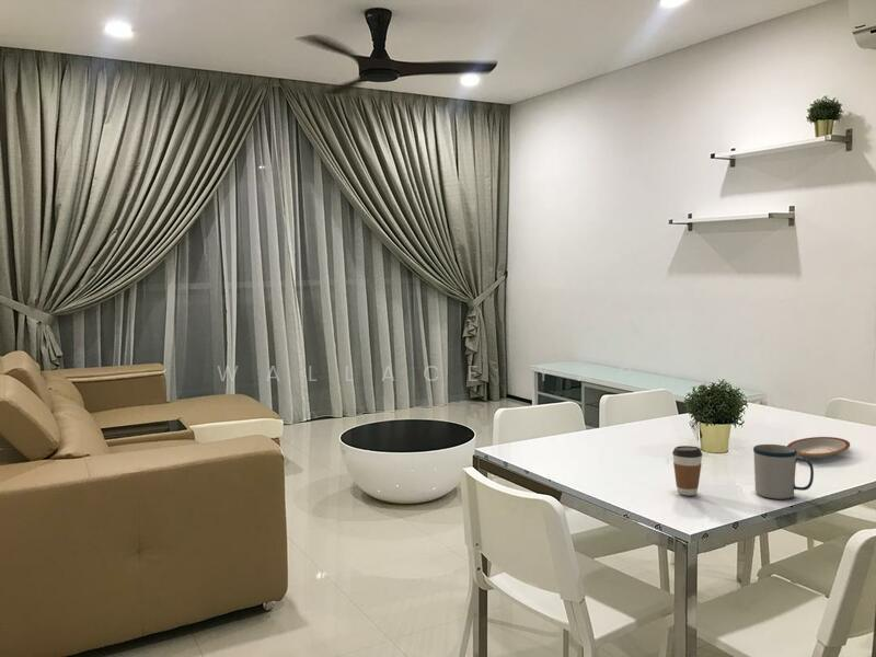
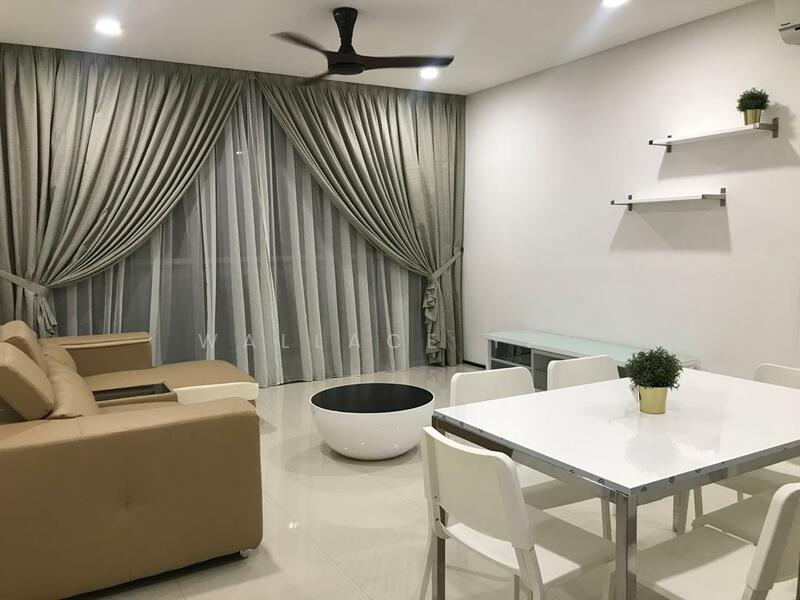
- mug (779, 472)
- coffee cup (687, 470)
- plate (818, 449)
